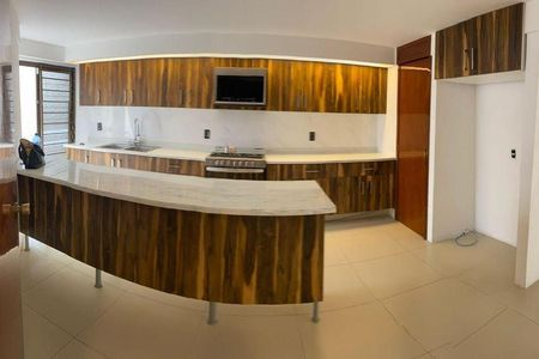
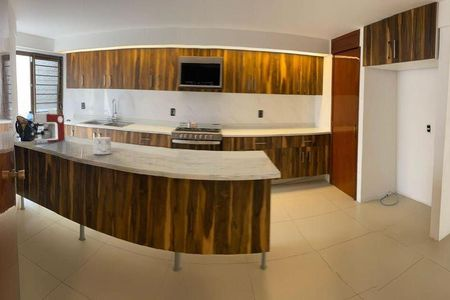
+ mug (102, 145)
+ coffee maker (45, 125)
